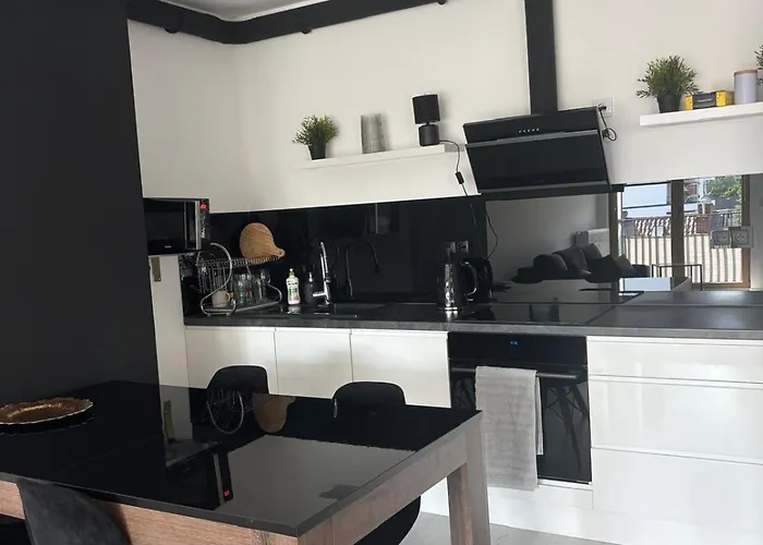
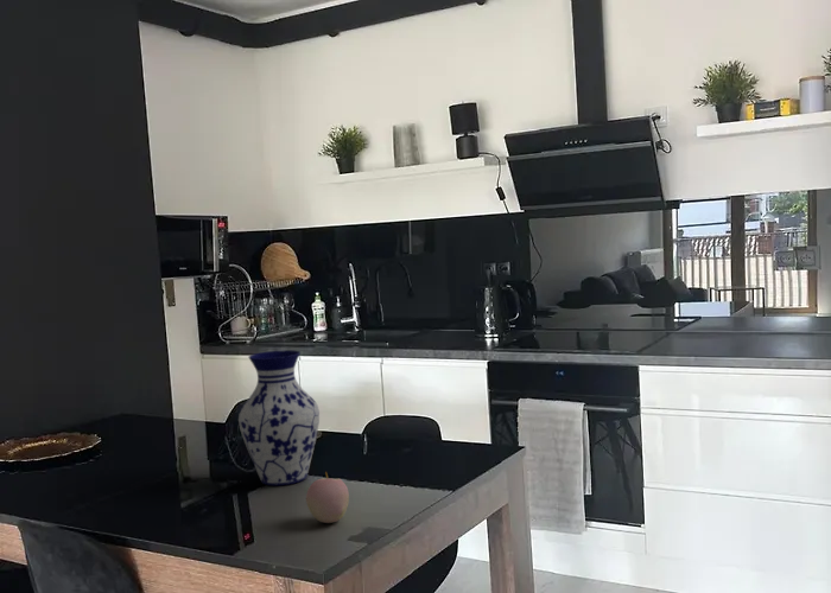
+ vase (279, 416)
+ apple (326, 496)
